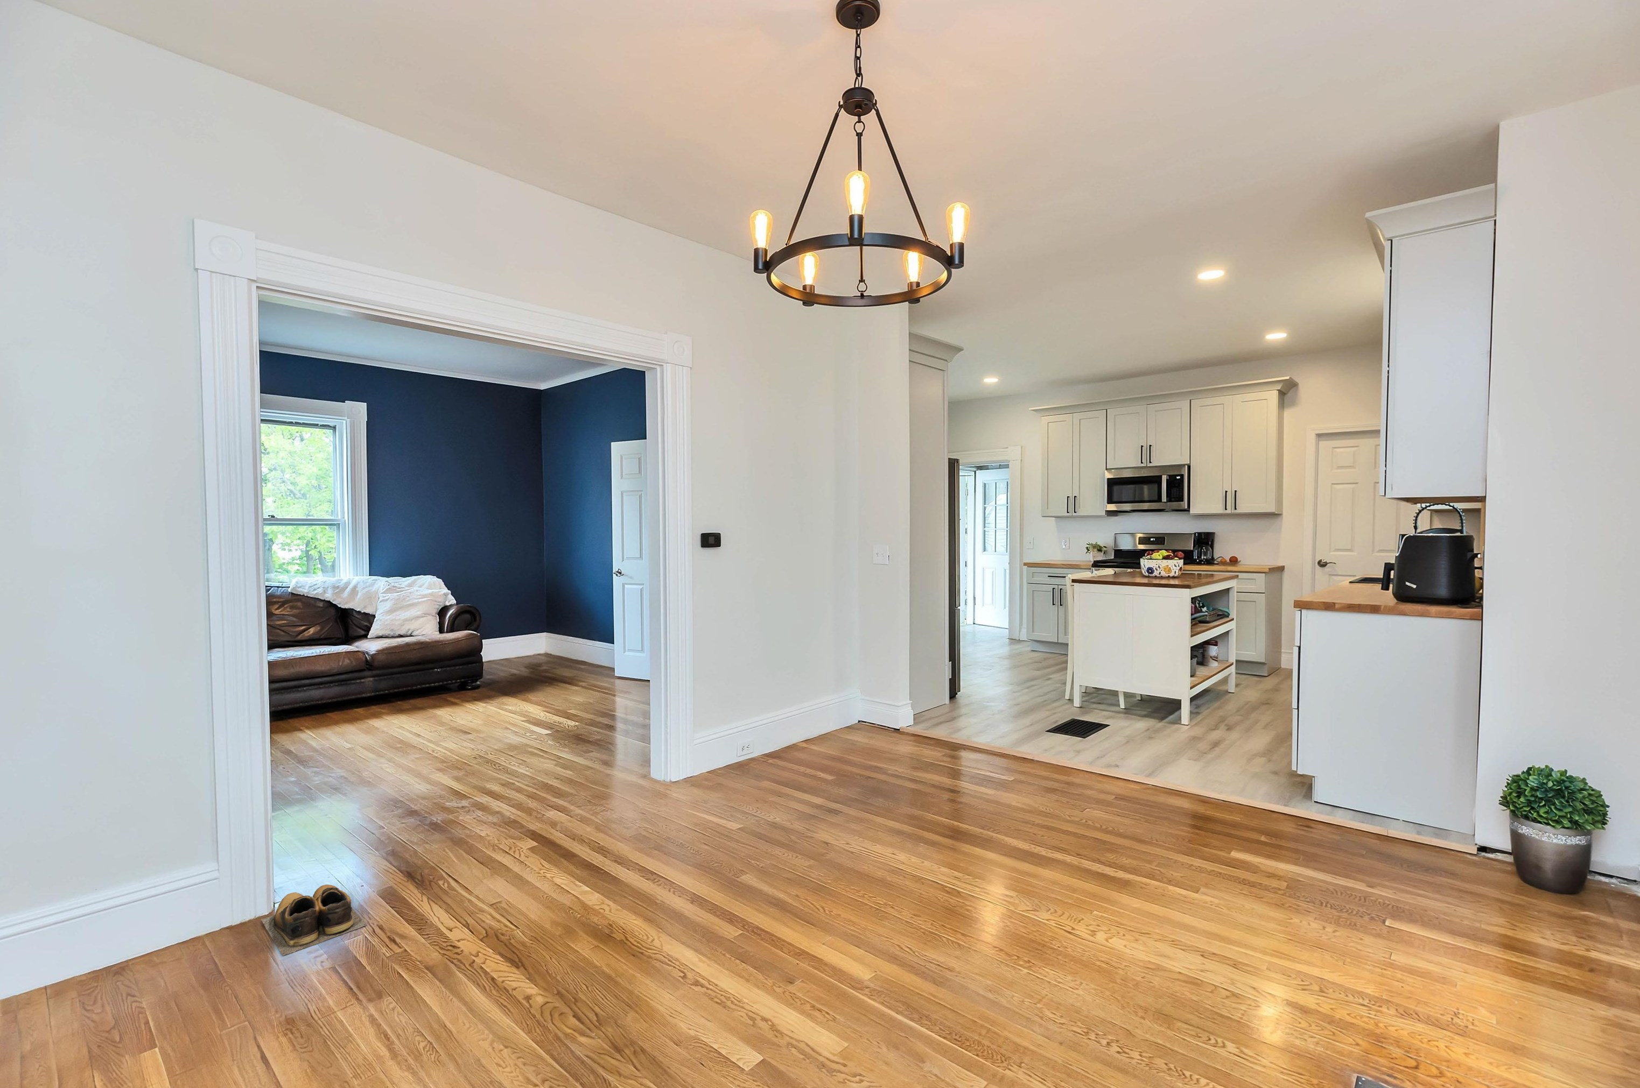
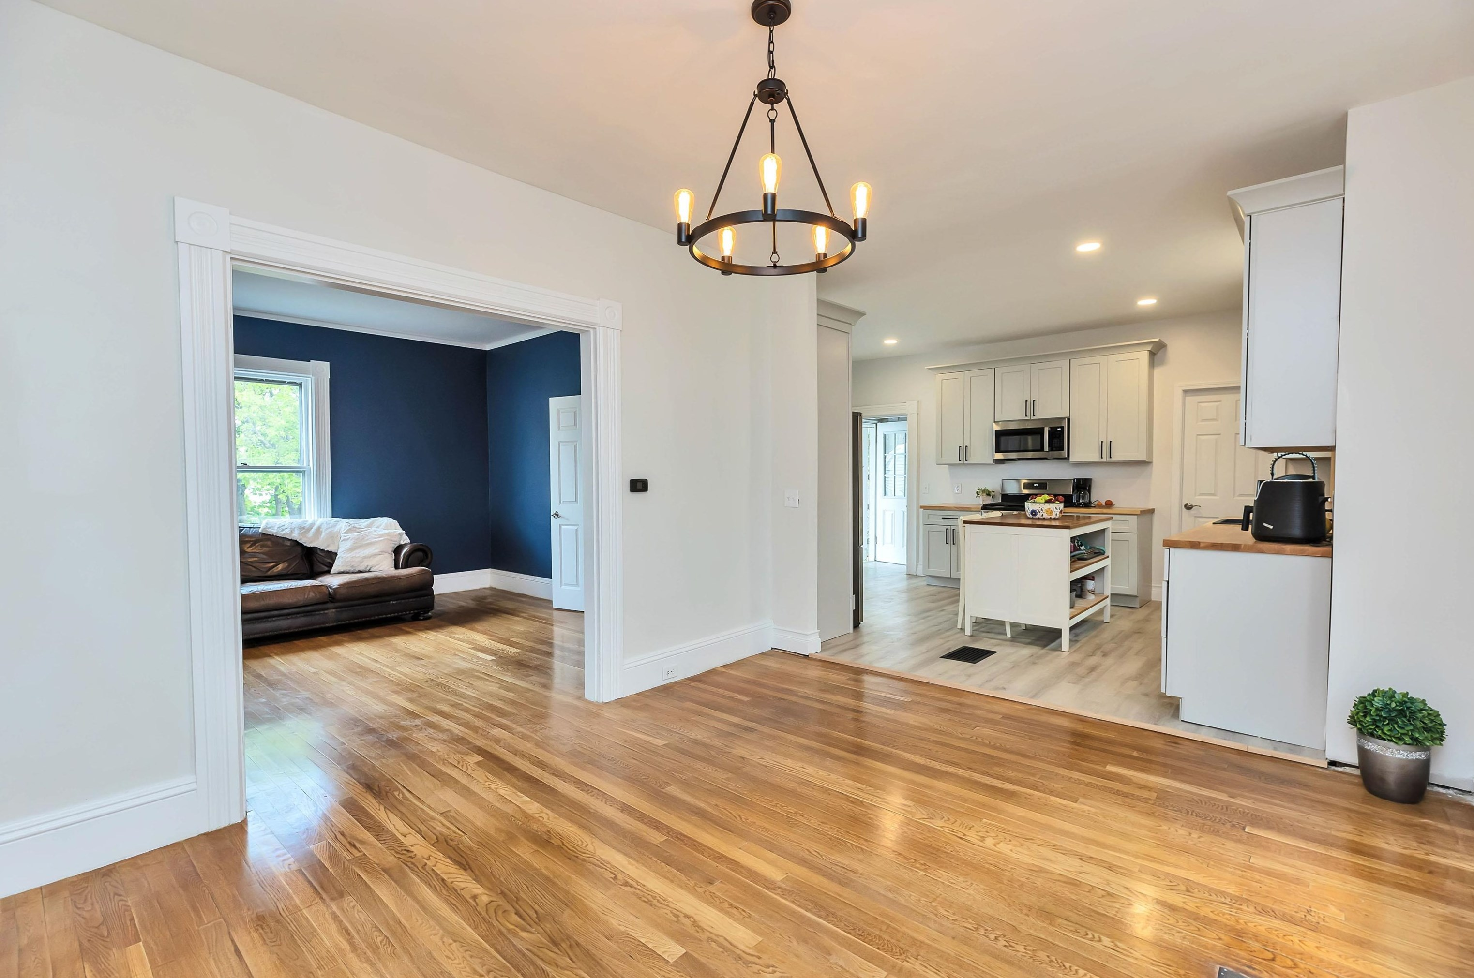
- shoes (313, 907)
